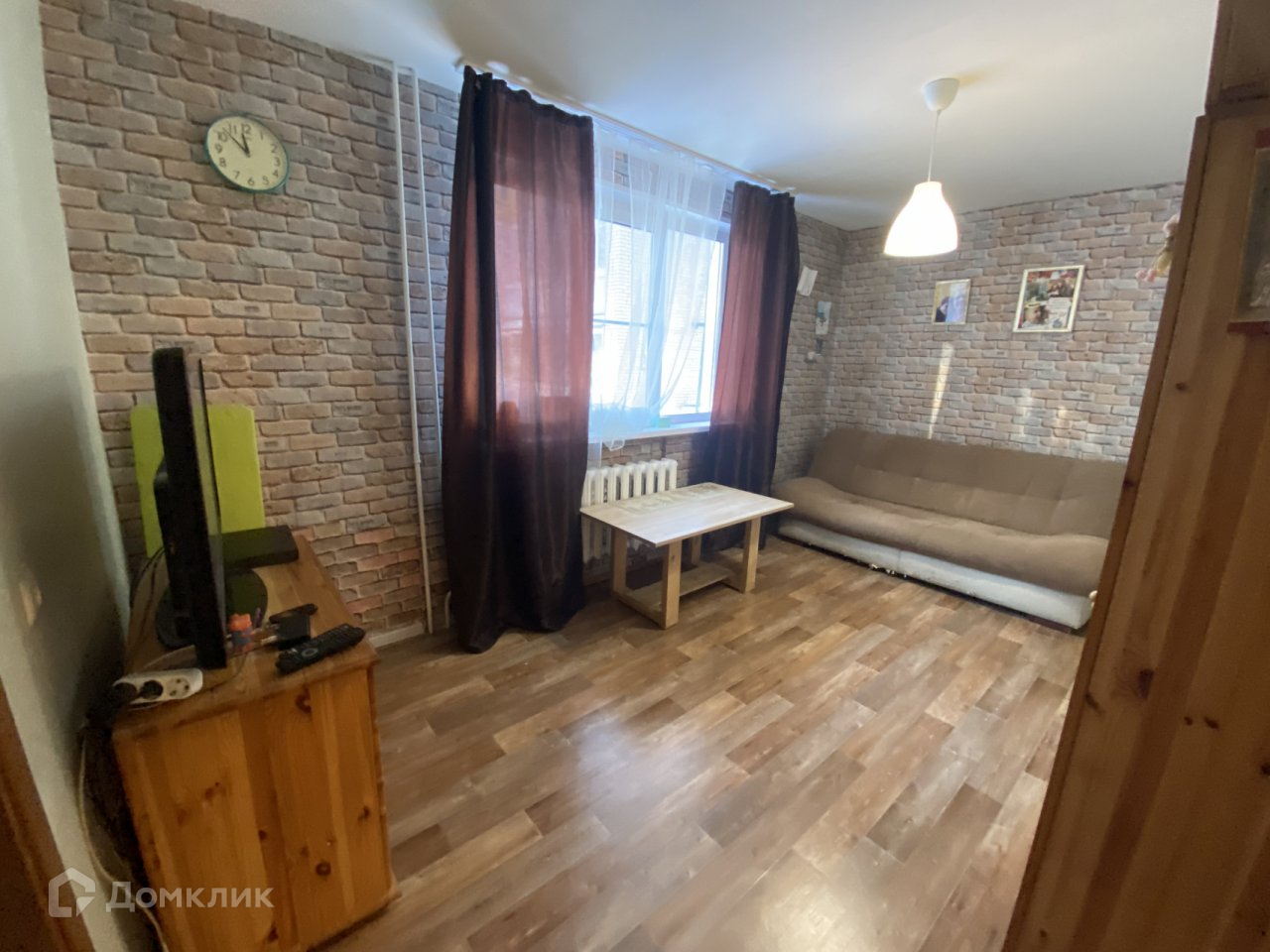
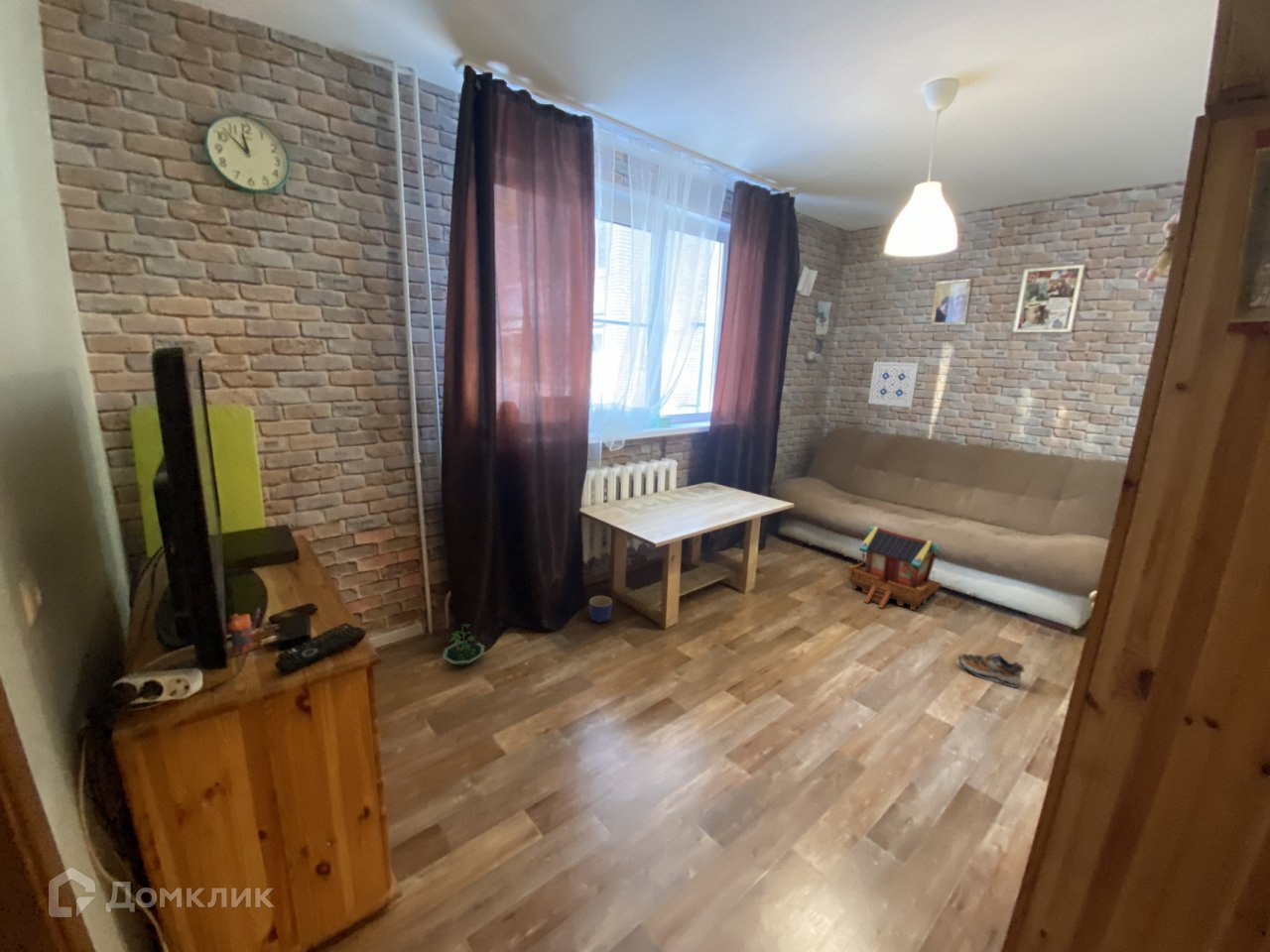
+ wall art (892, 384)
+ toy house (893, 564)
+ shoe (990, 663)
+ planter (600, 609)
+ terrarium (462, 631)
